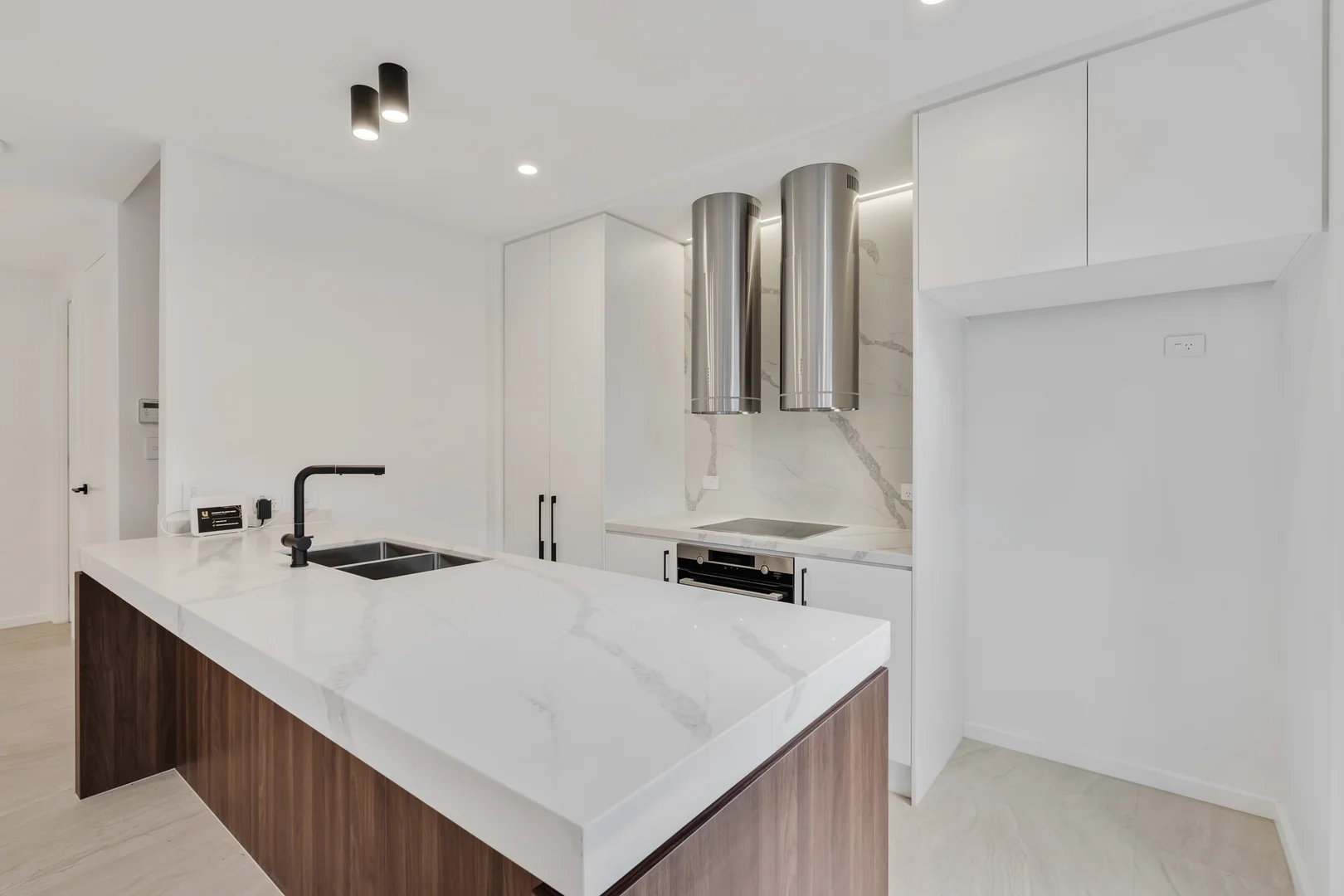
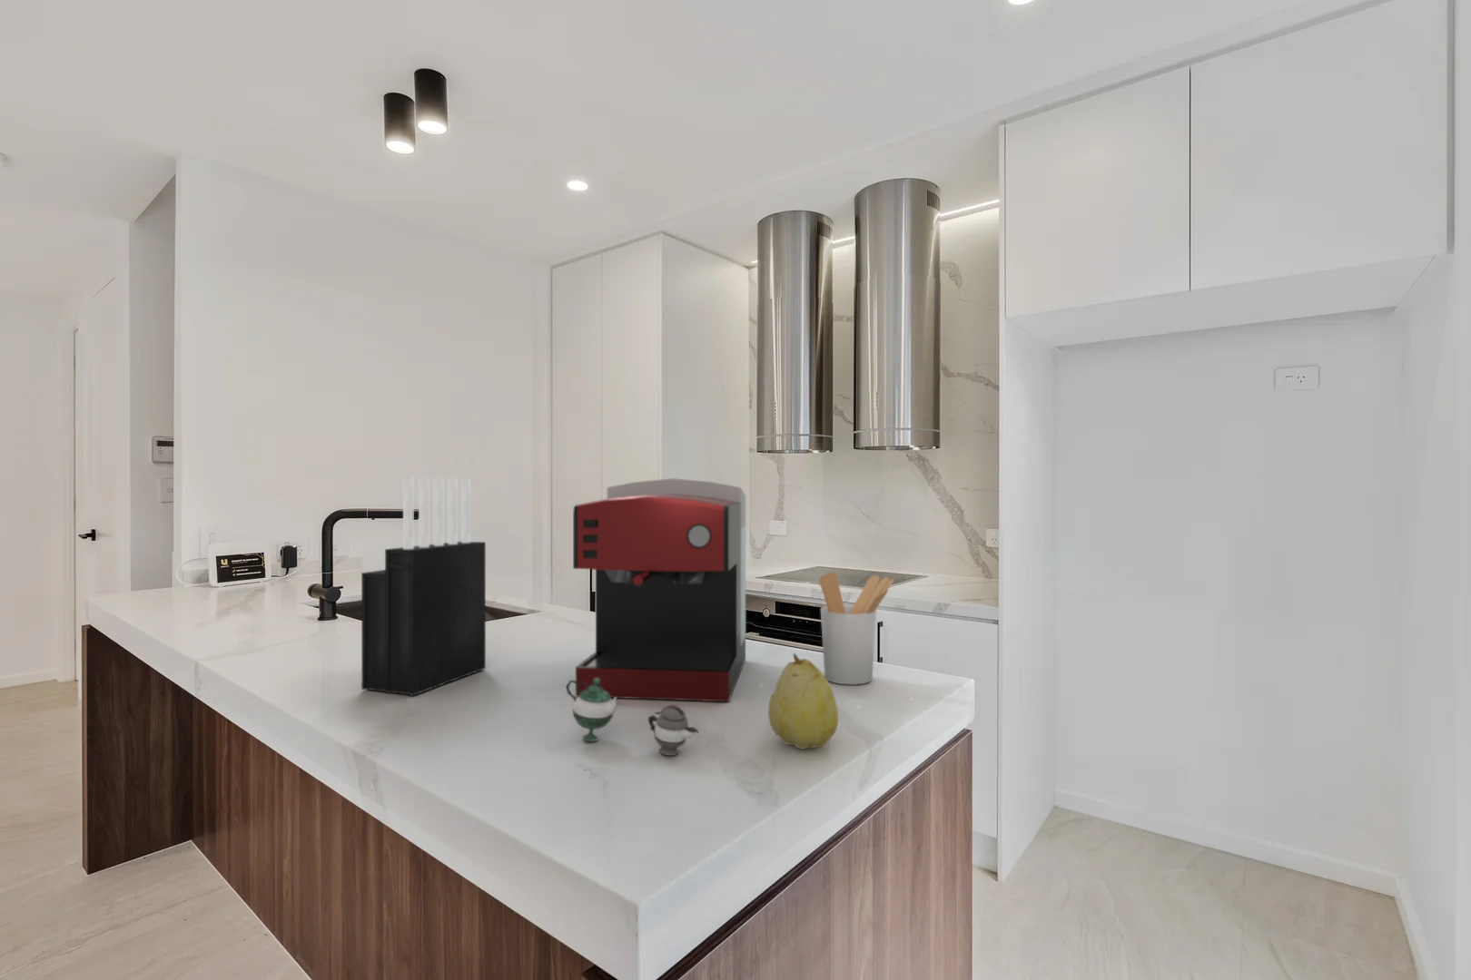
+ utensil holder (858, 625)
+ fruit (803, 698)
+ teapot (615, 711)
+ coffee maker (663, 580)
+ knife block (421, 578)
